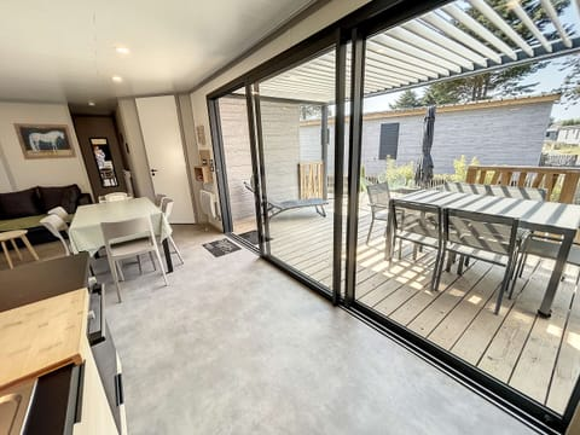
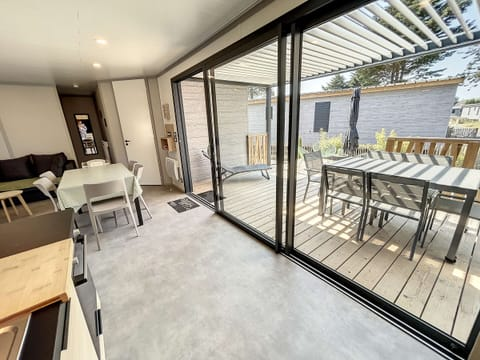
- wall art (47, 141)
